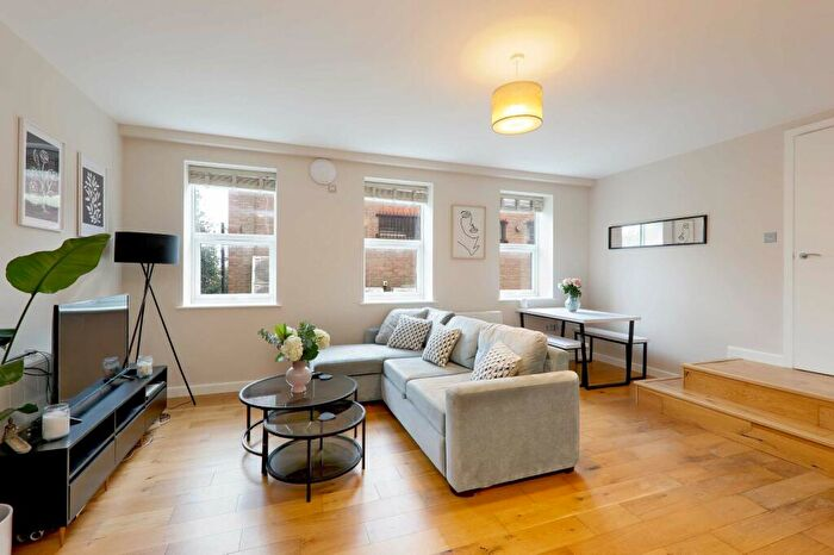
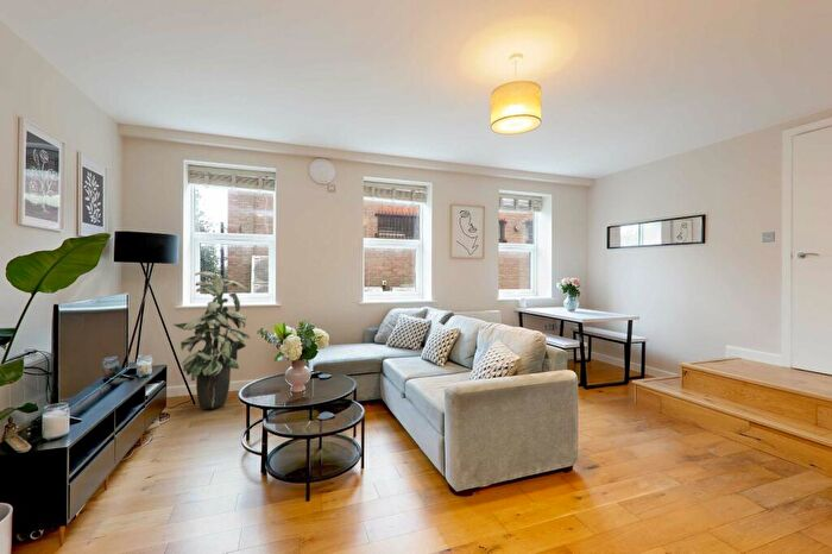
+ indoor plant (212, 339)
